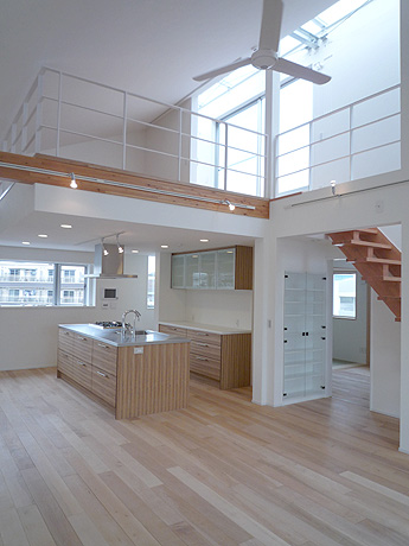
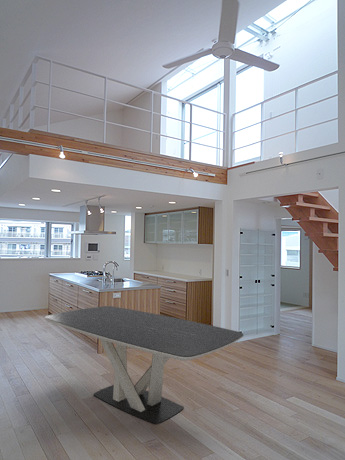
+ dining table (126, 361)
